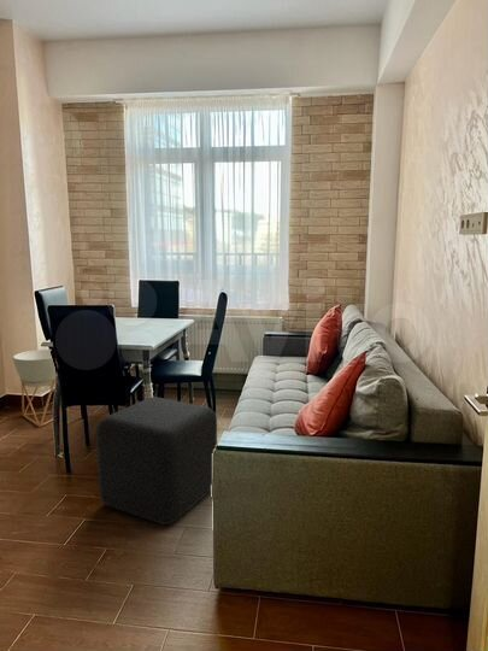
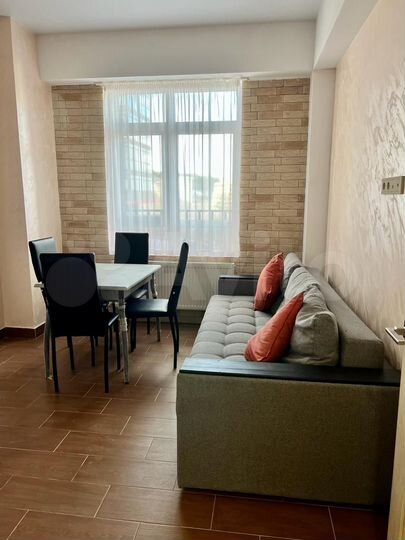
- cube (159, 454)
- planter (40, 386)
